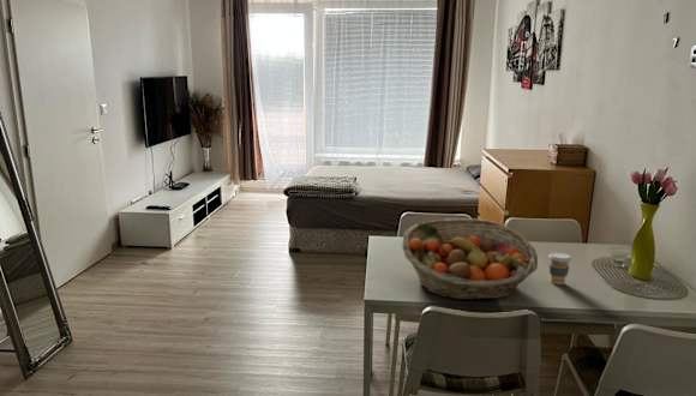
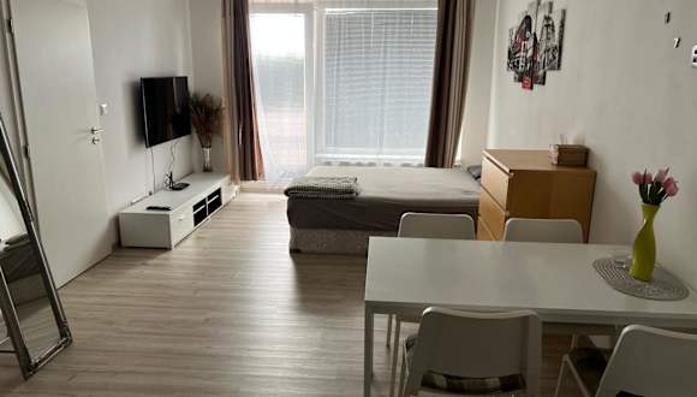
- fruit basket (467, 257)
- coffee cup (558, 269)
